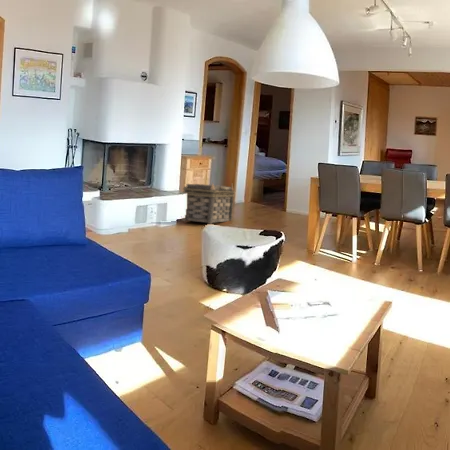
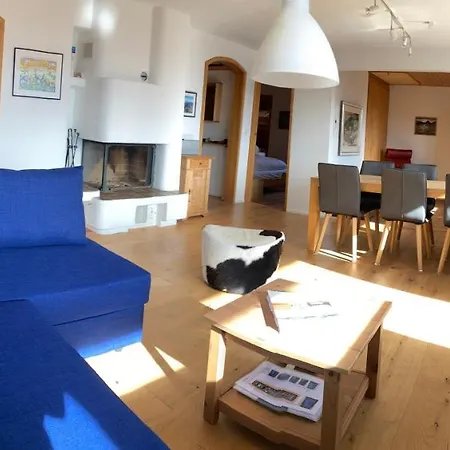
- basket (210, 201)
